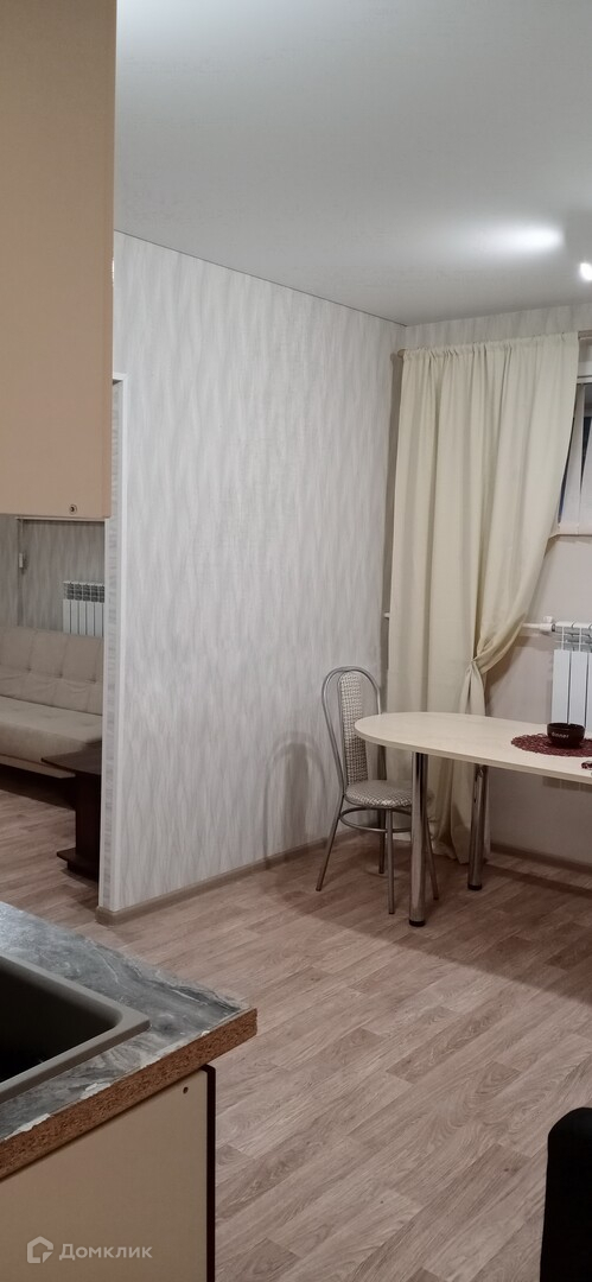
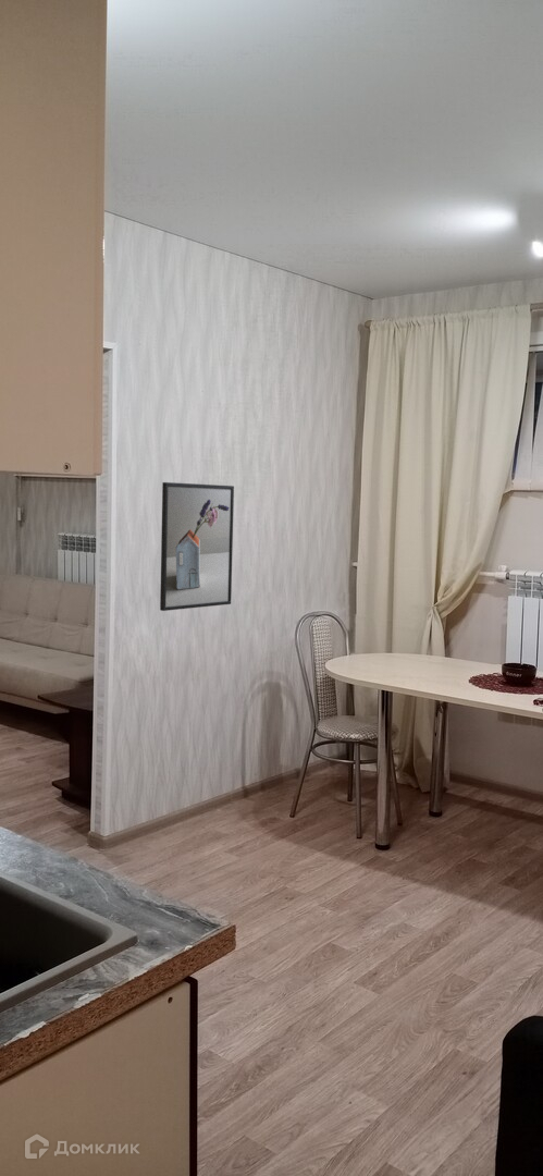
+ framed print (198, 546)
